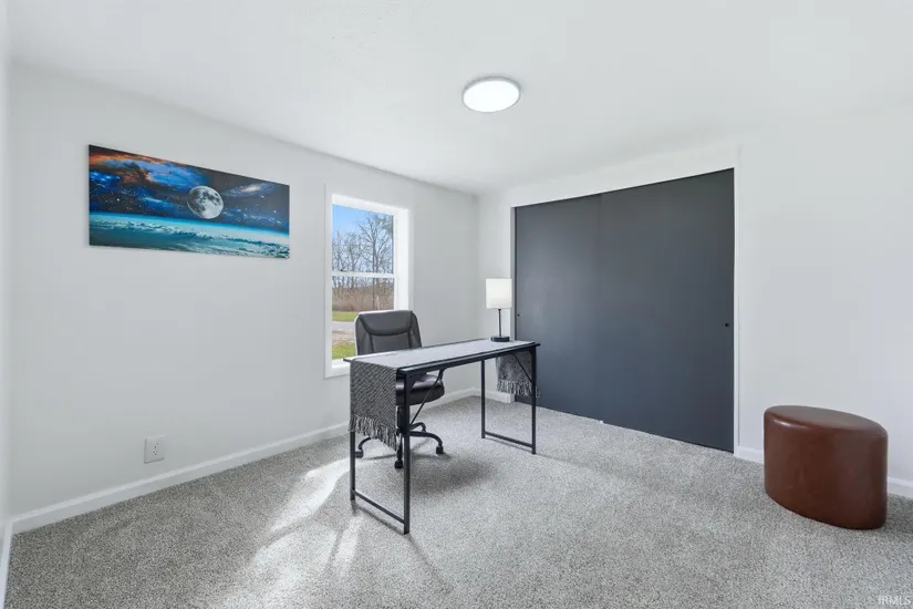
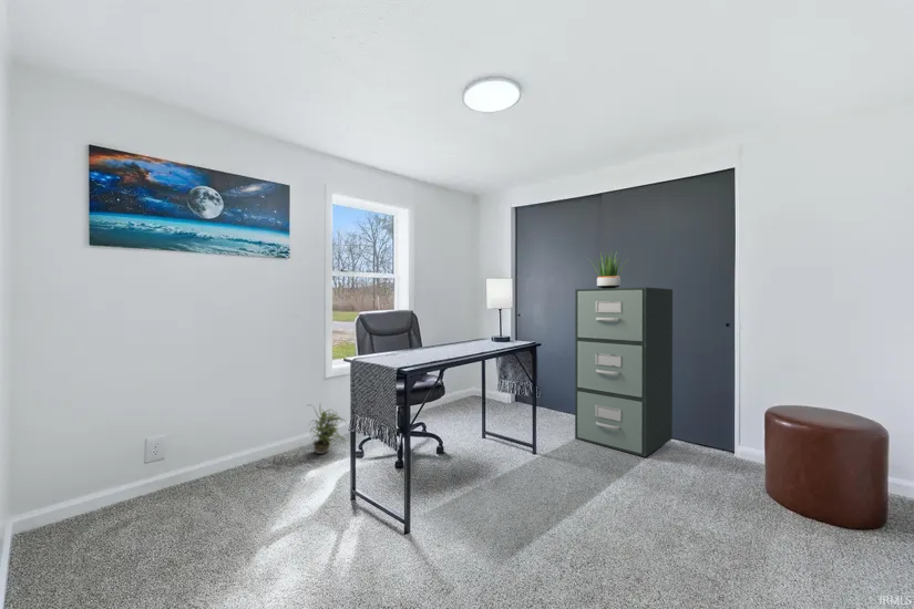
+ potted plant (608, 269)
+ filing cabinet (622, 364)
+ potted plant (325, 426)
